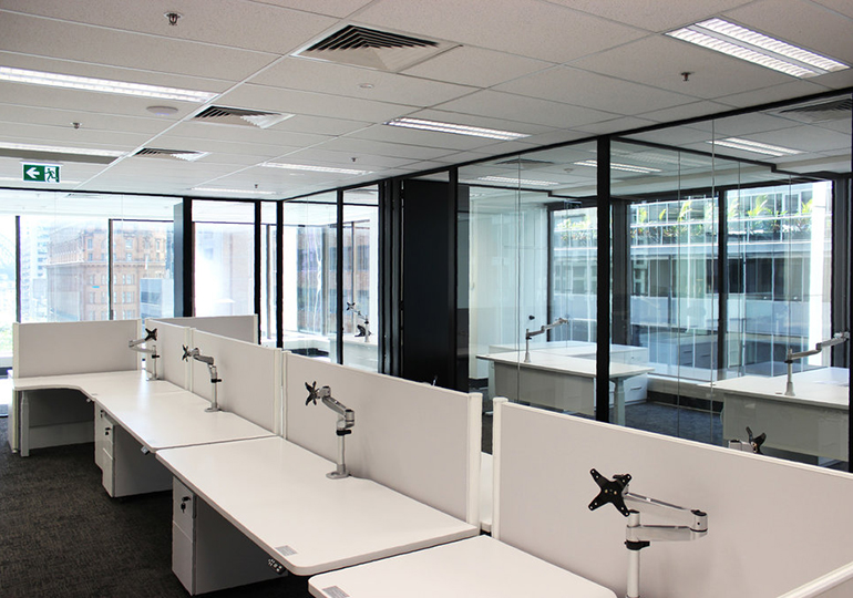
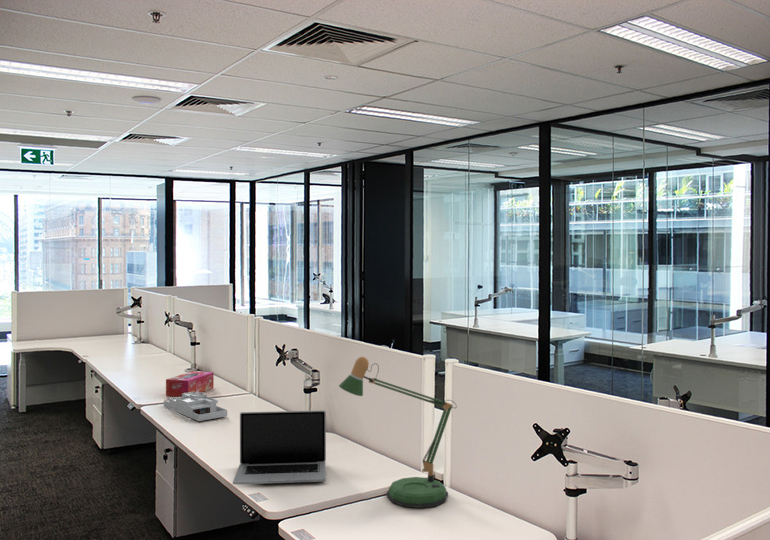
+ laptop (281, 446)
+ tissue box (190, 383)
+ desk organizer (194, 403)
+ desk lamp (408, 395)
